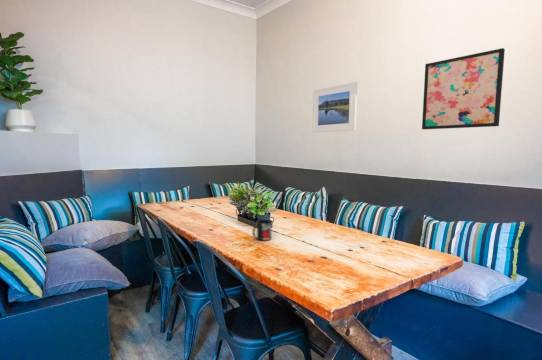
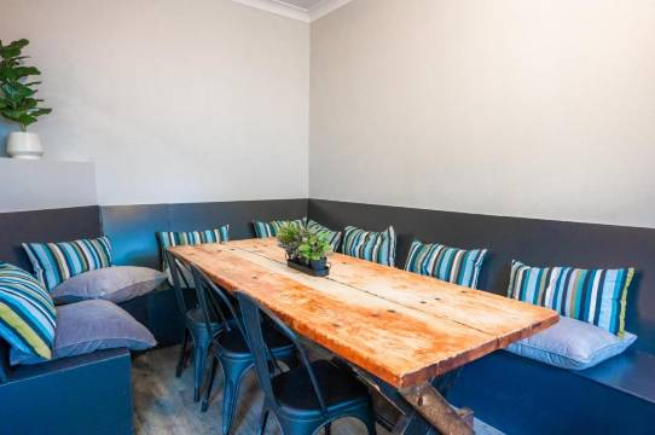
- wall art (459, 92)
- mug (261, 230)
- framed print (333, 109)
